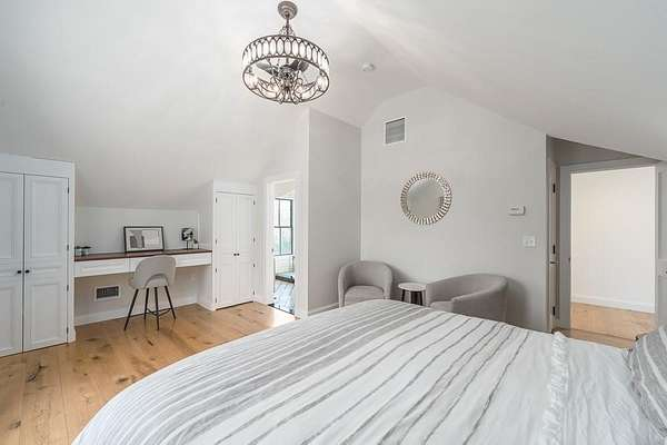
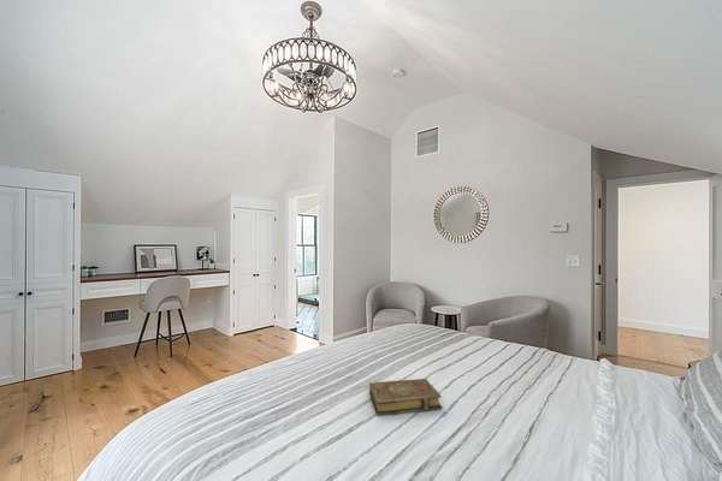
+ book (403, 394)
